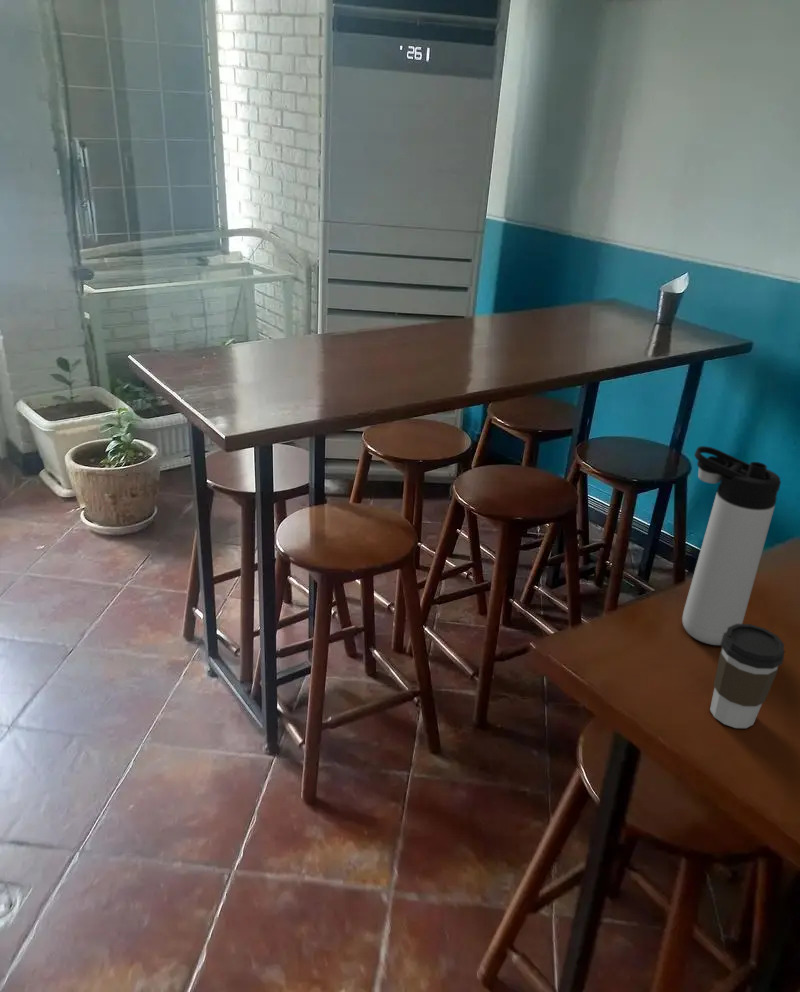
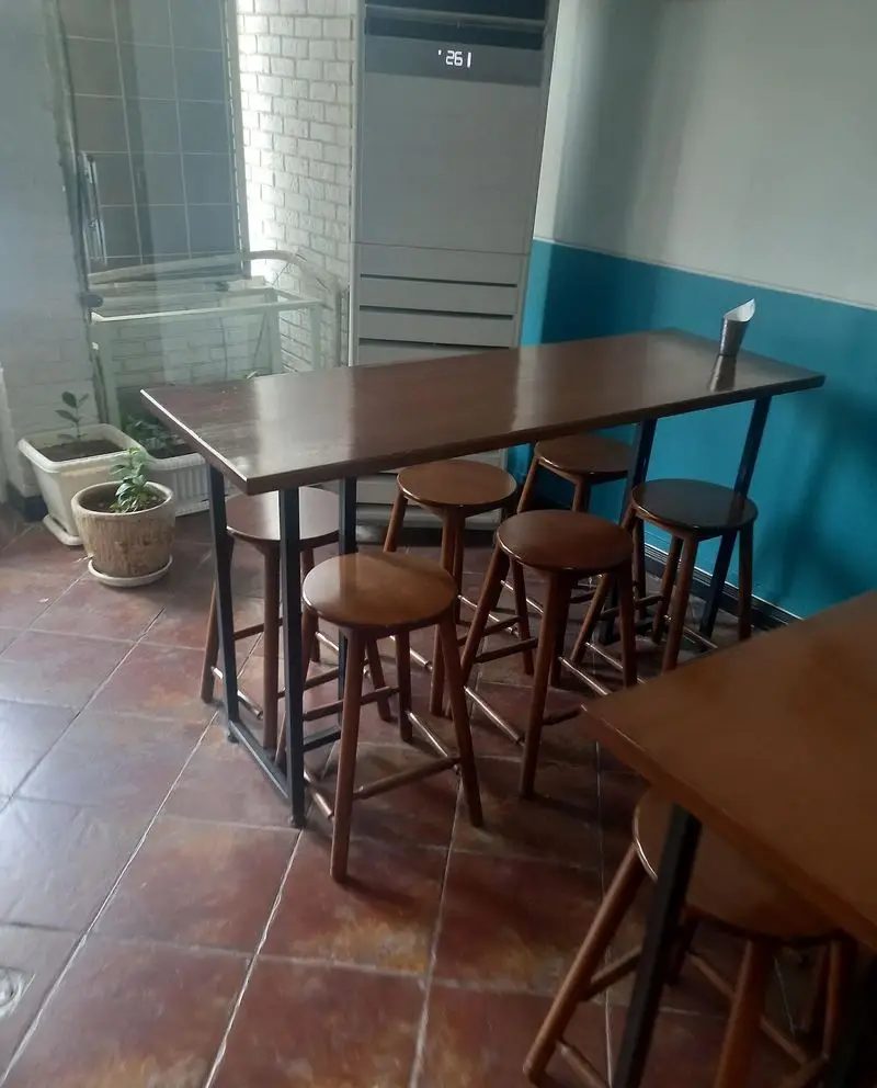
- thermos bottle (717, 547)
- coffee cup (743, 677)
